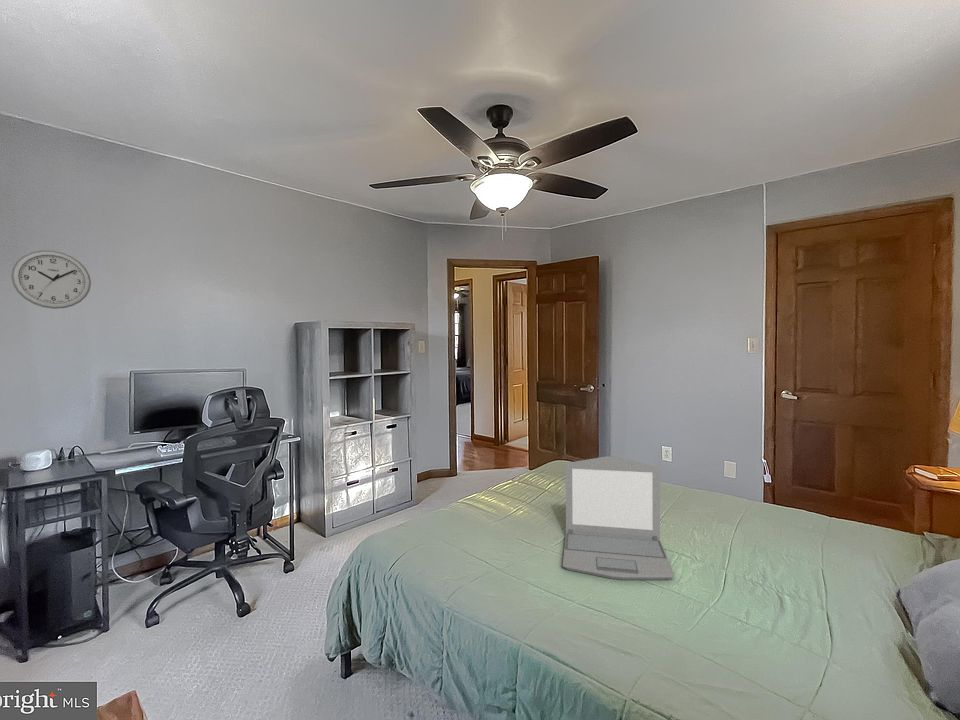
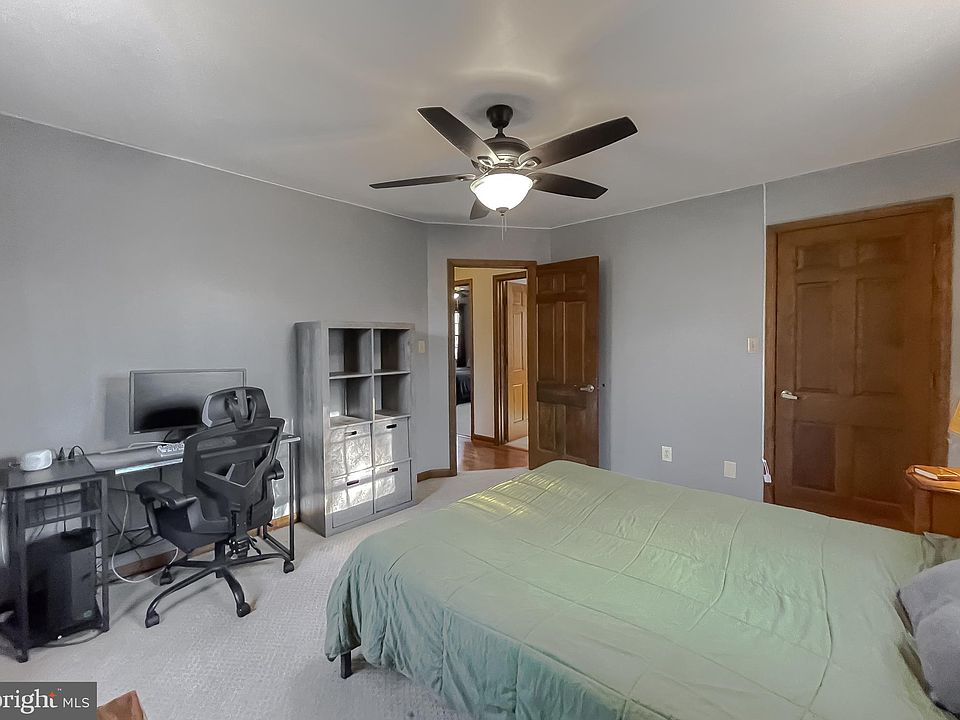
- wall clock (53, 279)
- laptop (614, 512)
